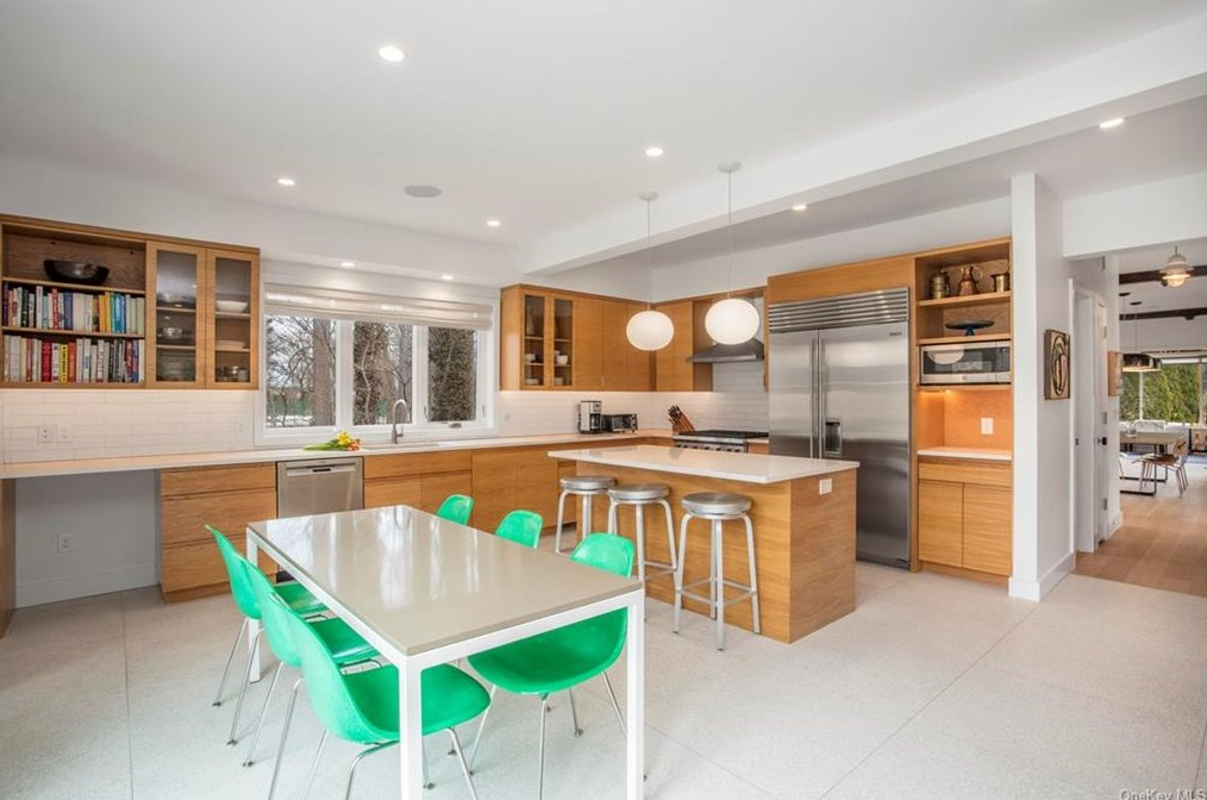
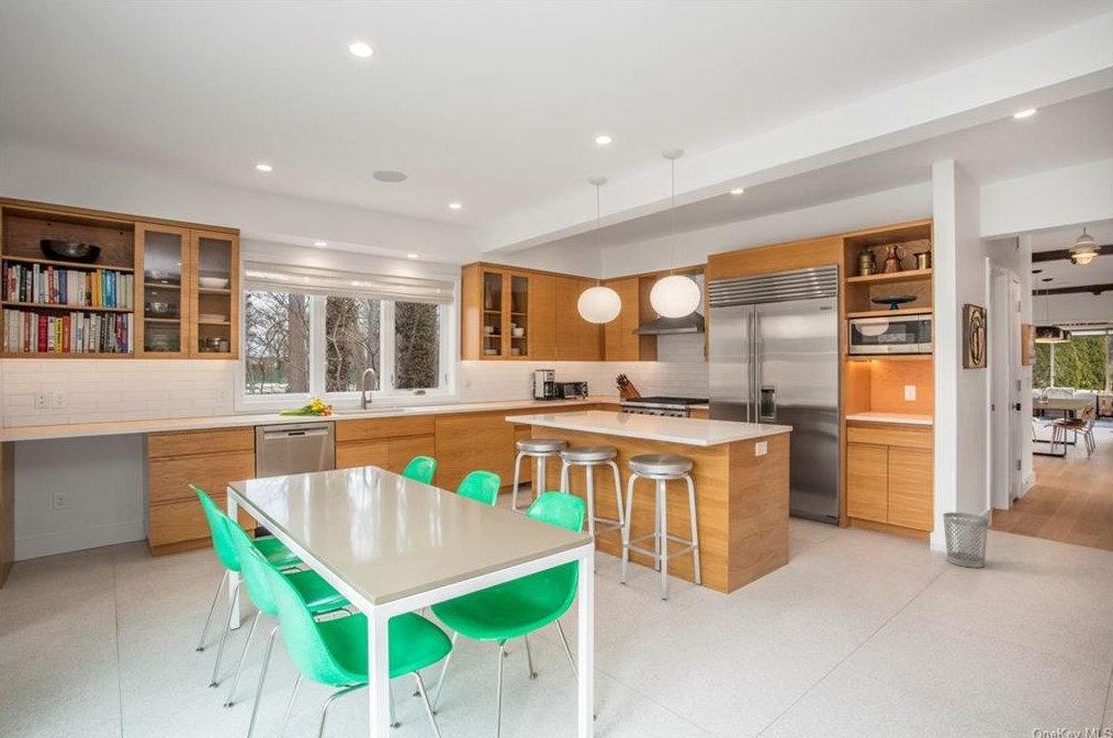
+ wastebasket (966, 539)
